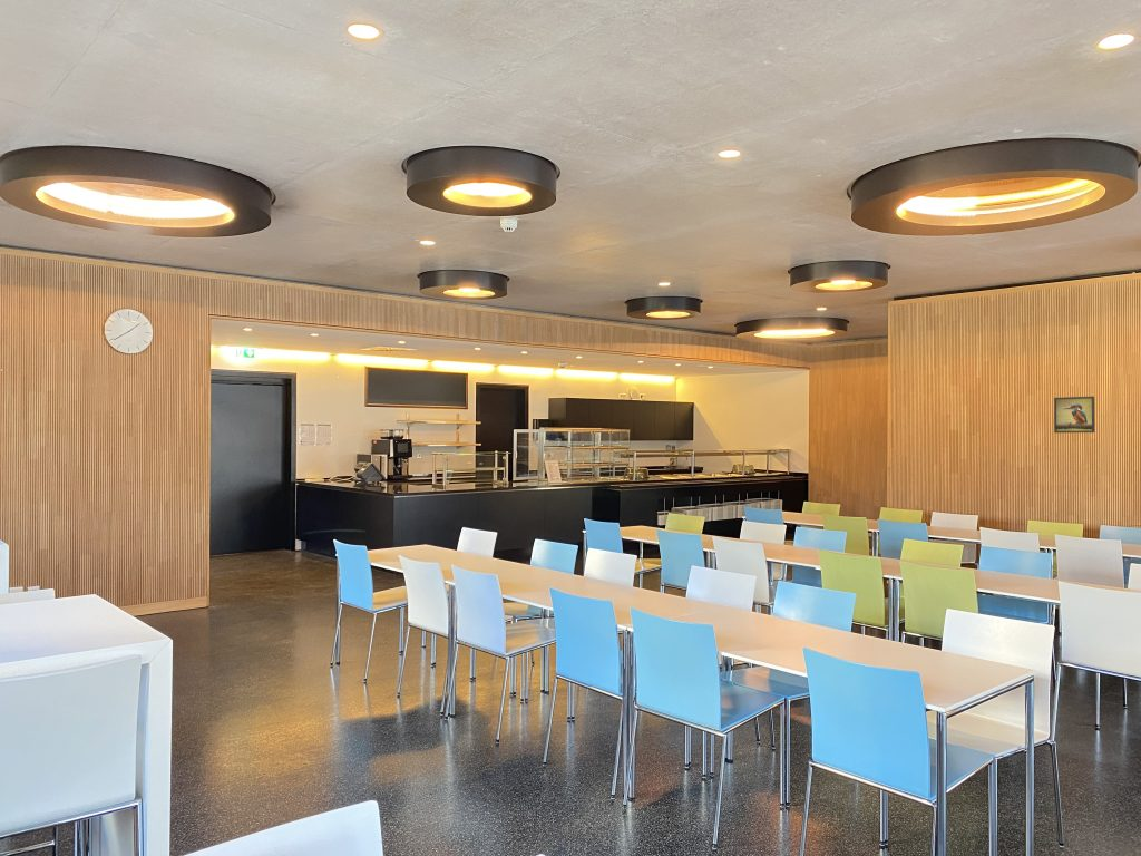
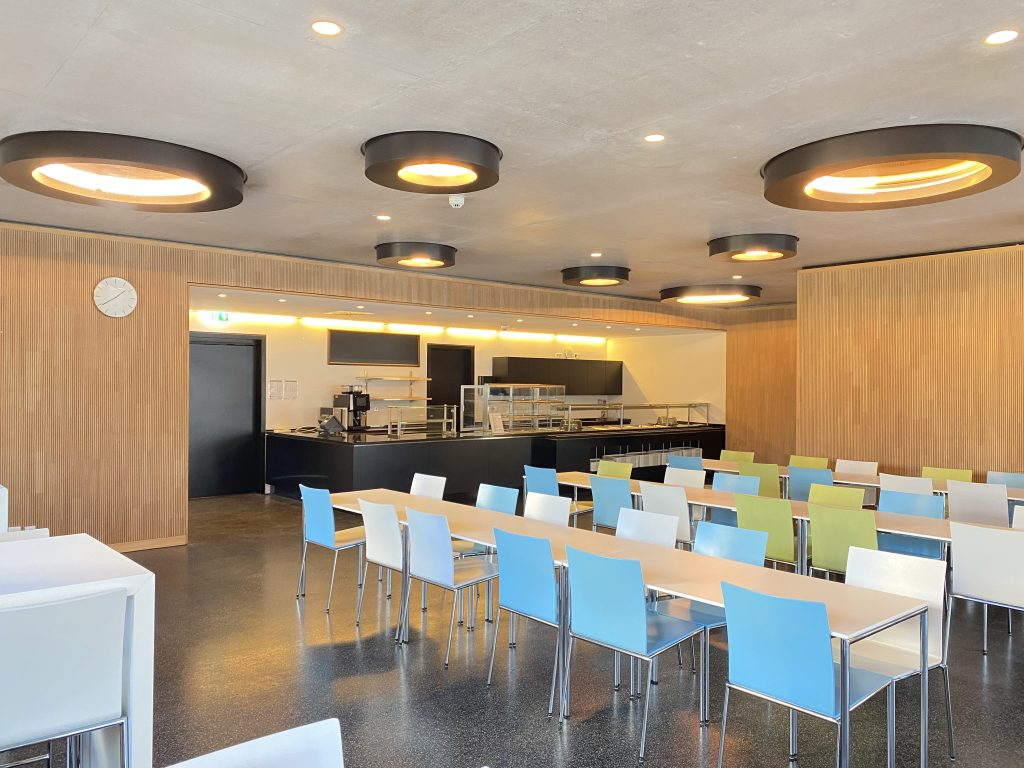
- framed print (1073, 415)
